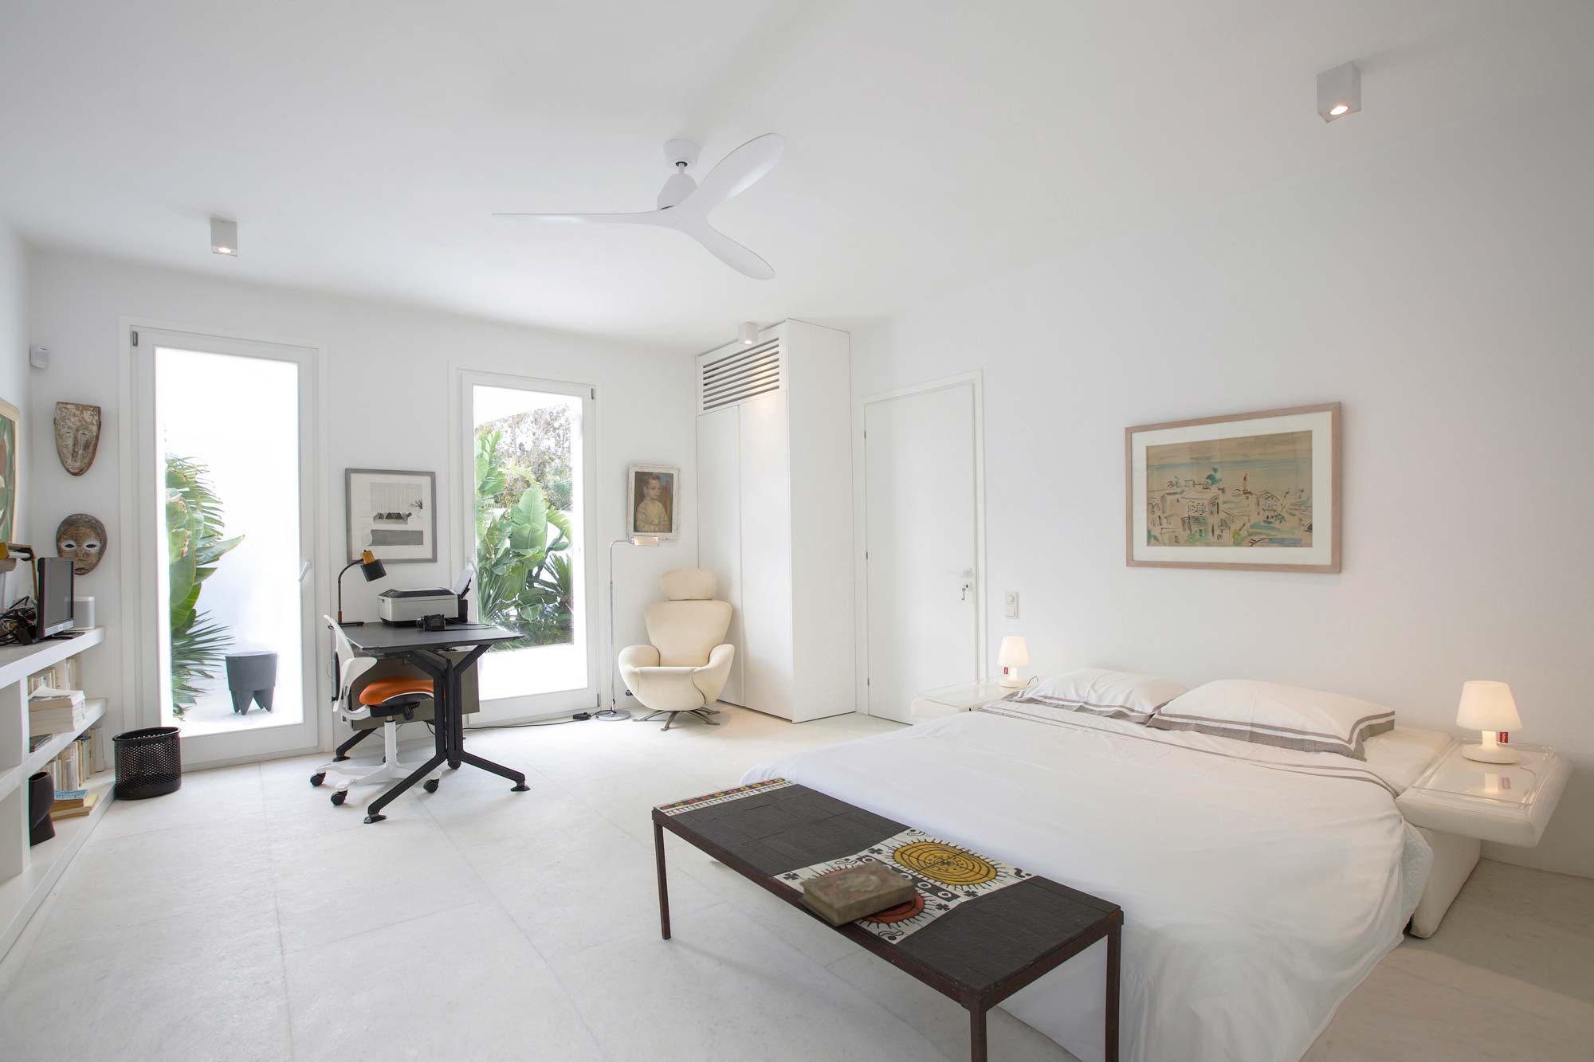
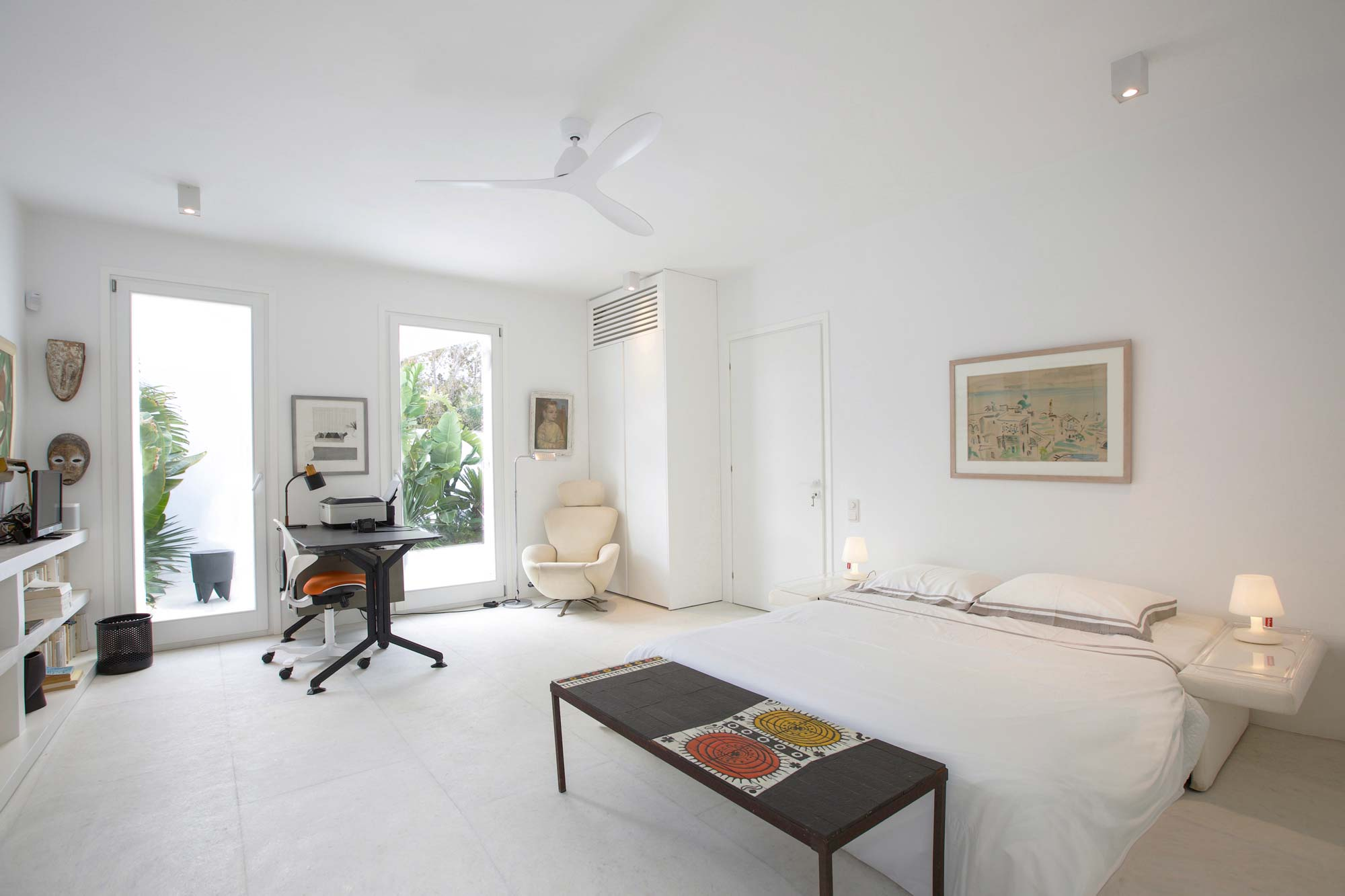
- book (857, 891)
